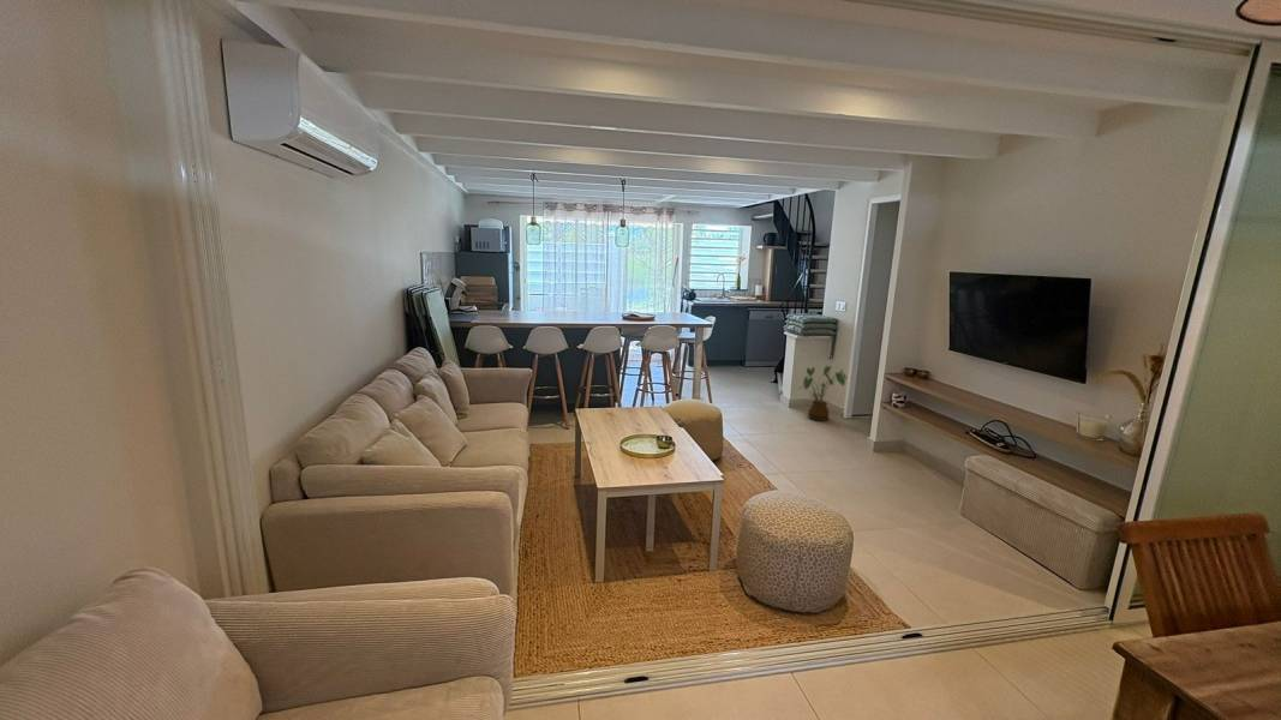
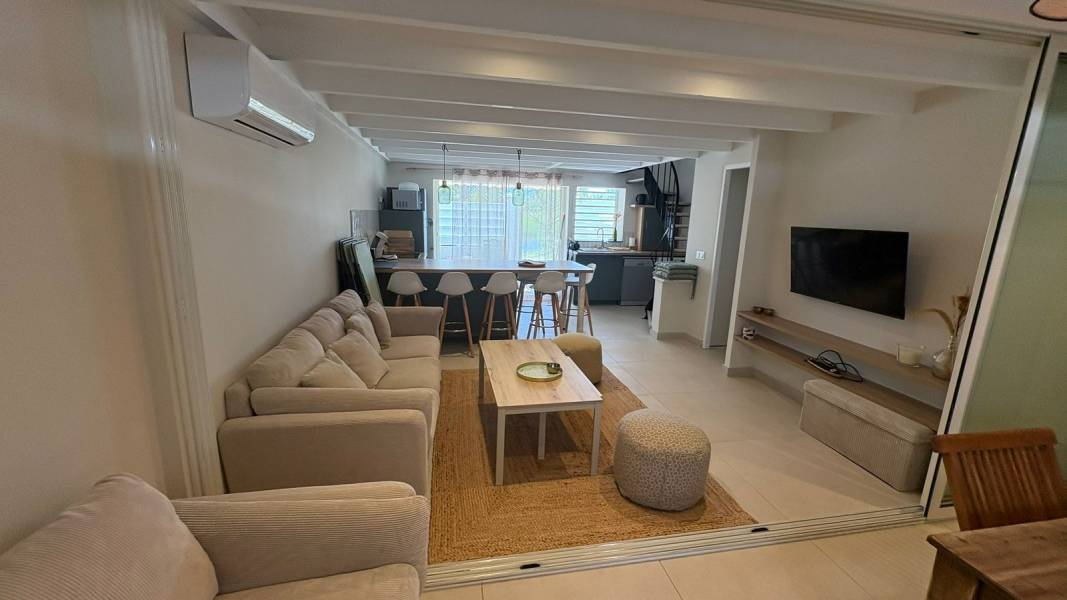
- house plant (821, 392)
